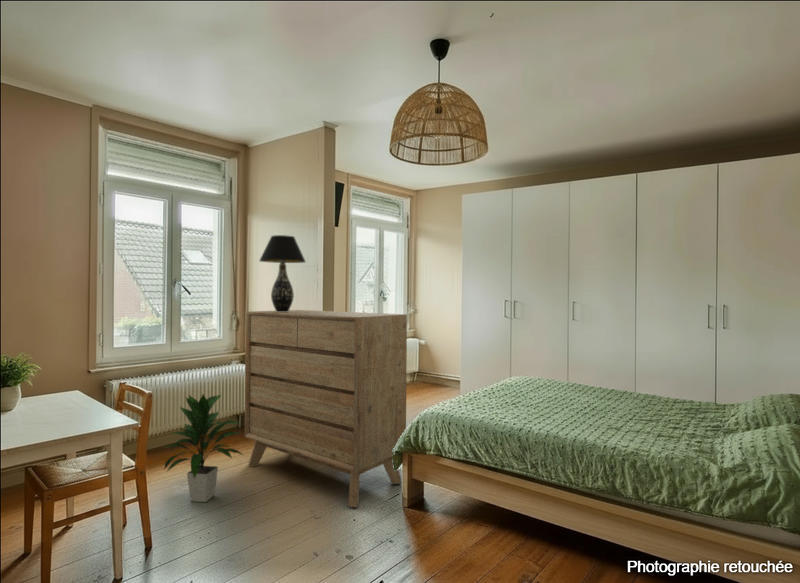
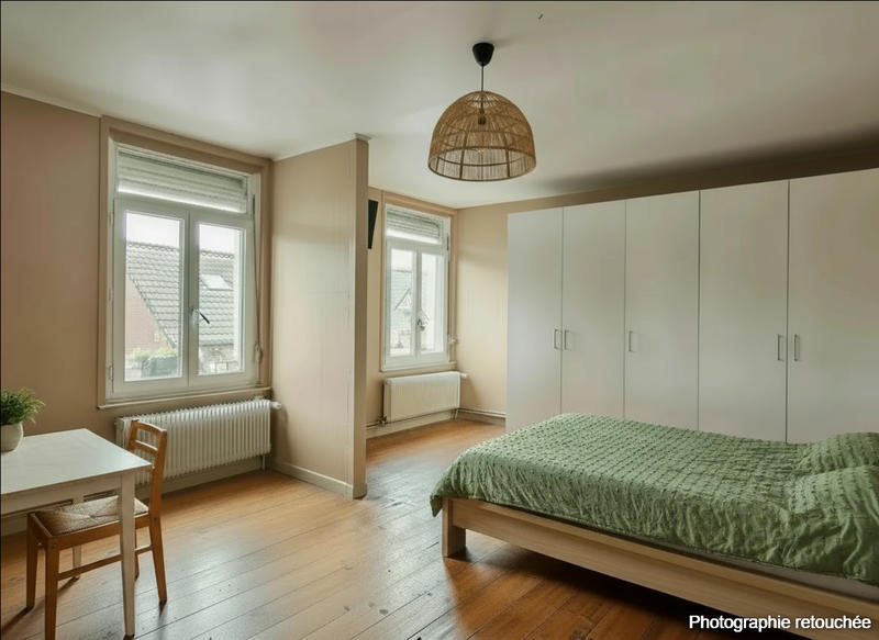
- indoor plant (200, 443)
- table lamp (282, 273)
- dresser (322, 393)
